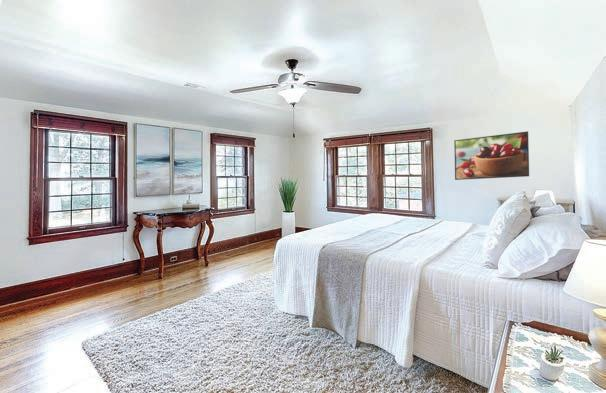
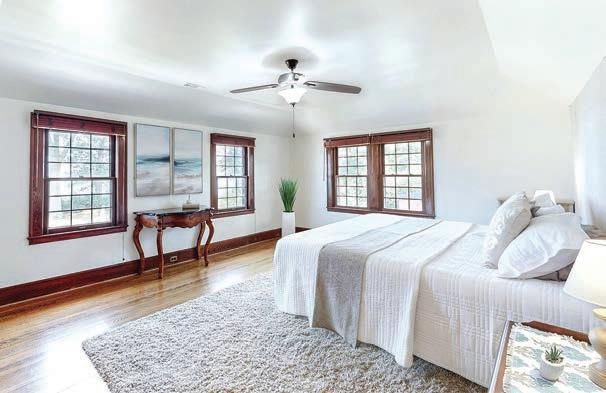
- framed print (489, 157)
